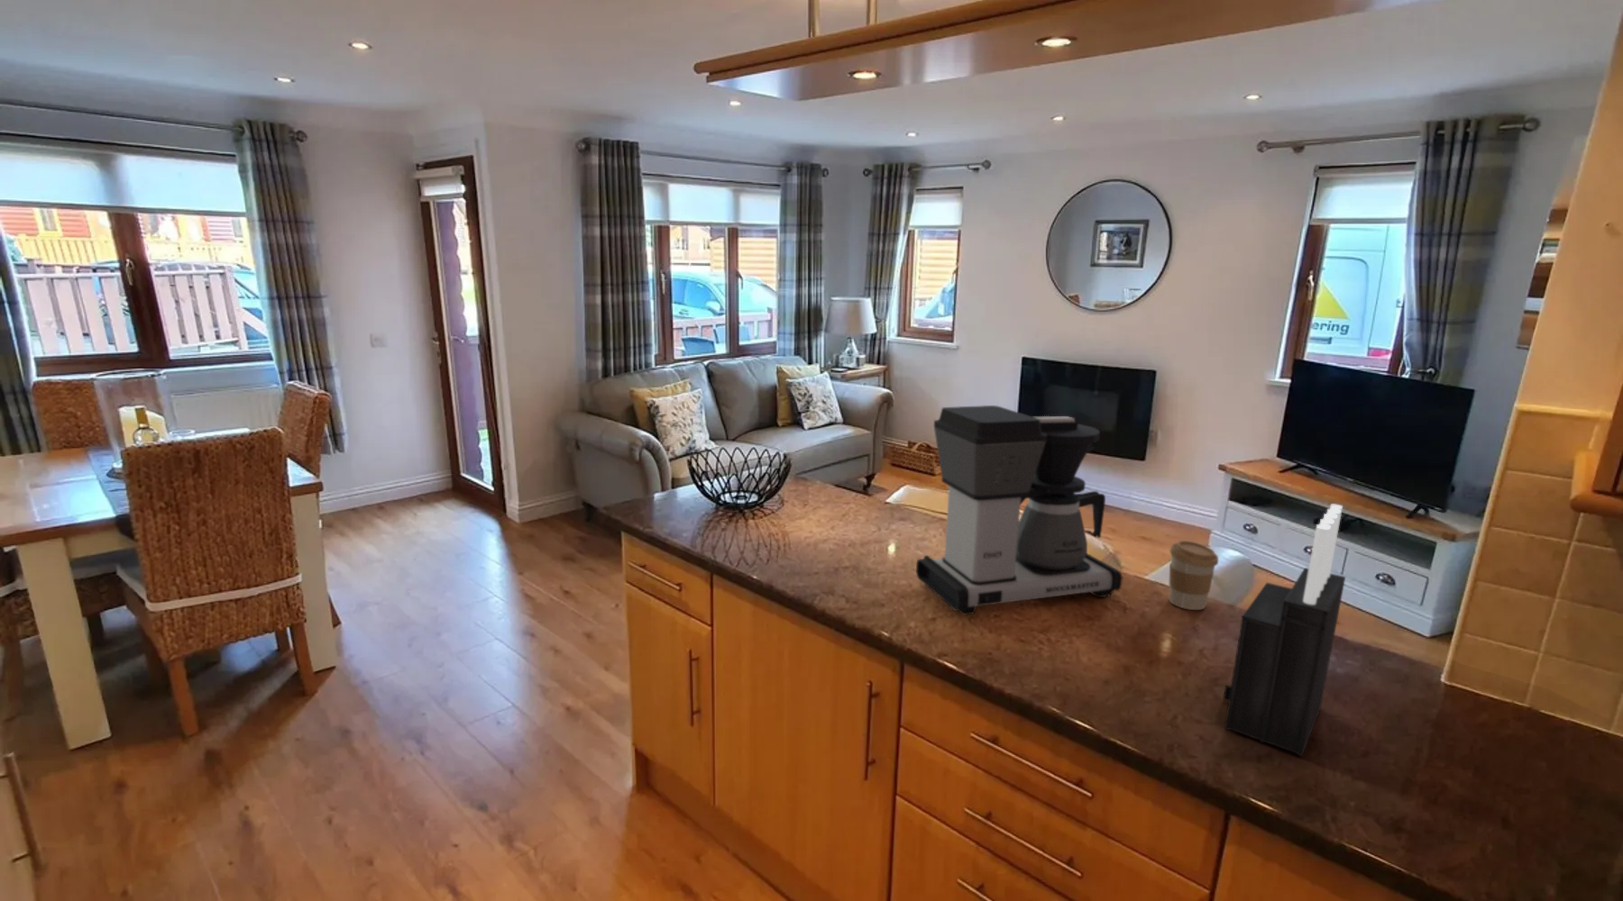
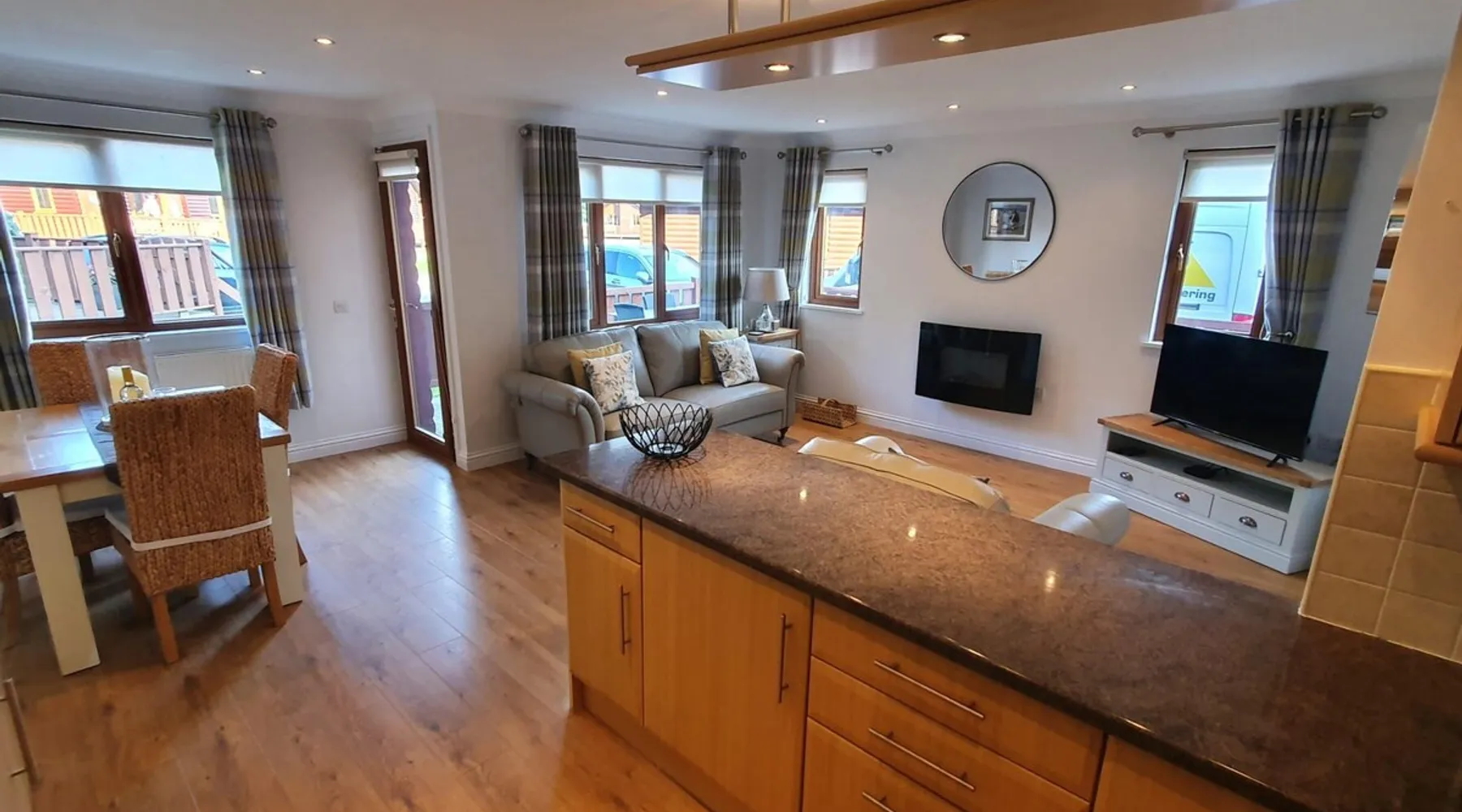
- coffee cup (1191, 574)
- knife block (1282, 616)
- coffee maker (1026, 505)
